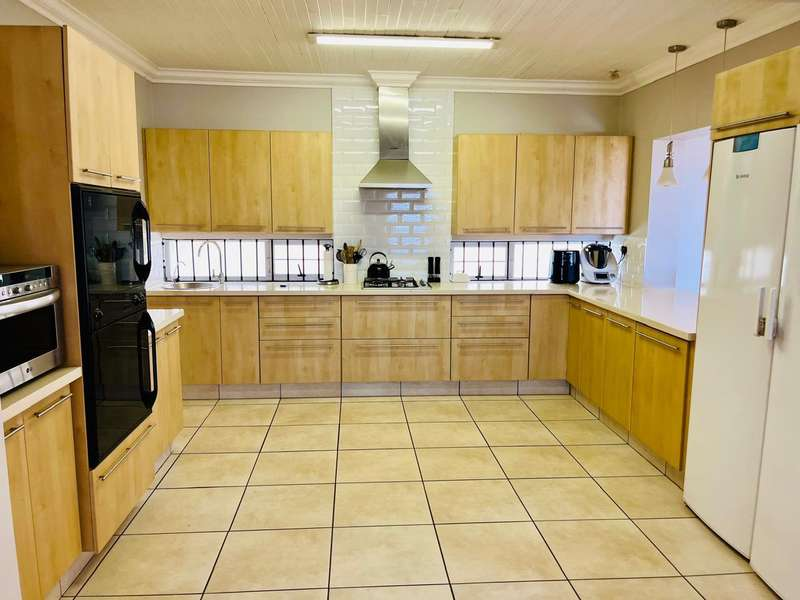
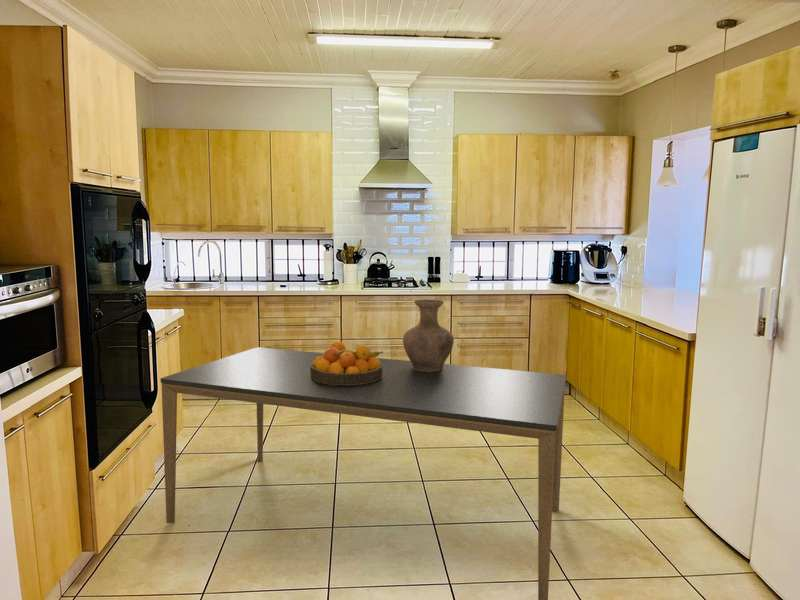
+ vase (428, 334)
+ fruit bowl (346, 360)
+ dining table (371, 417)
